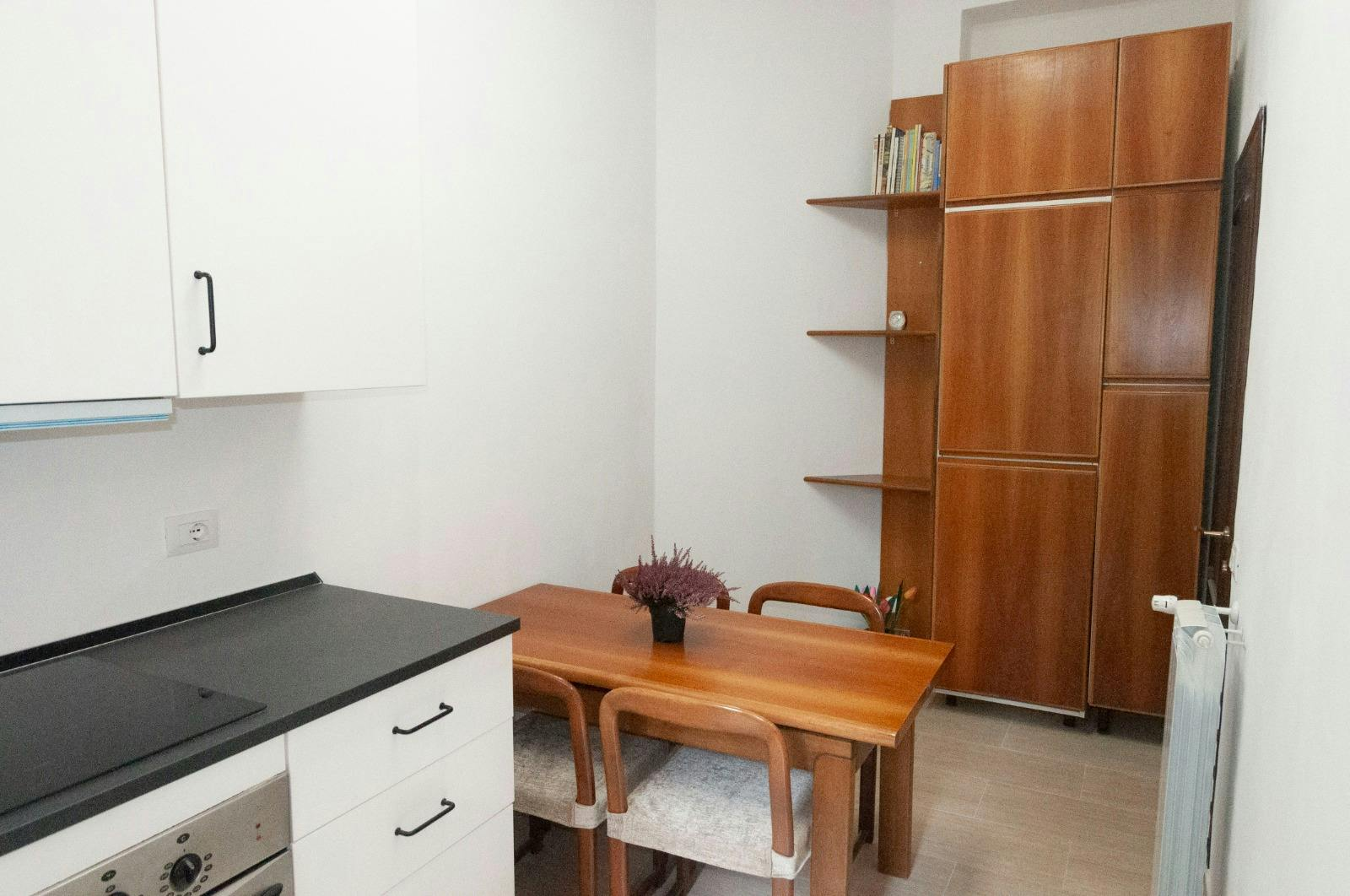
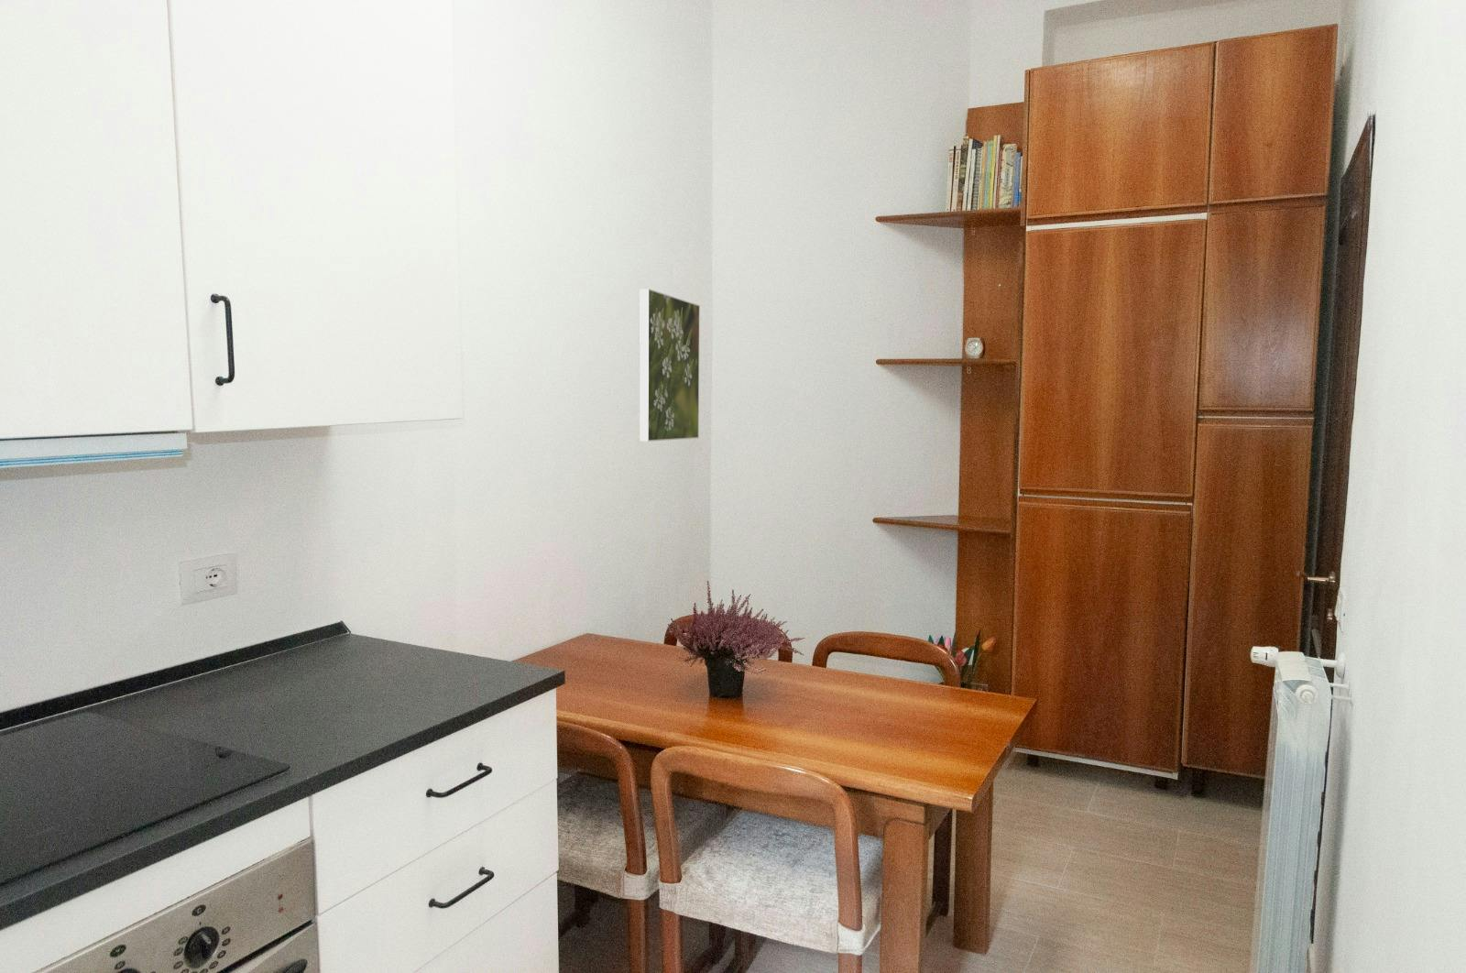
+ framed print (671, 368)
